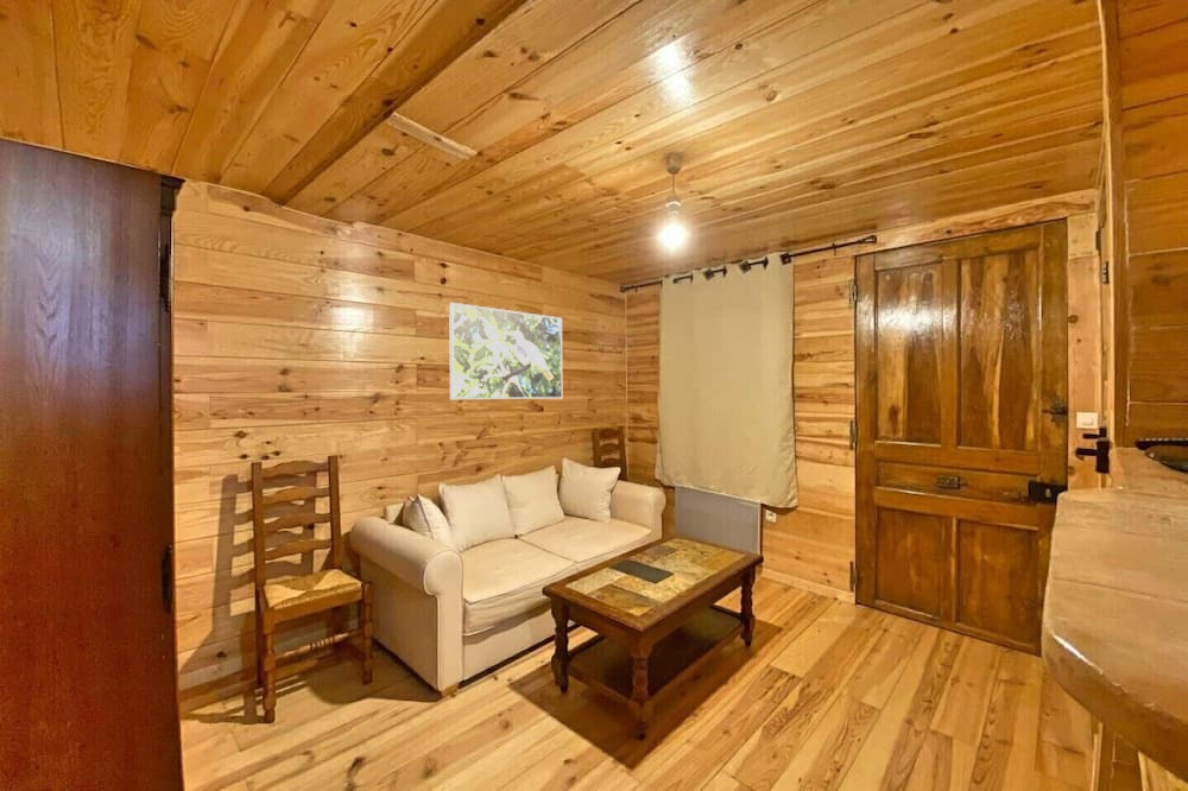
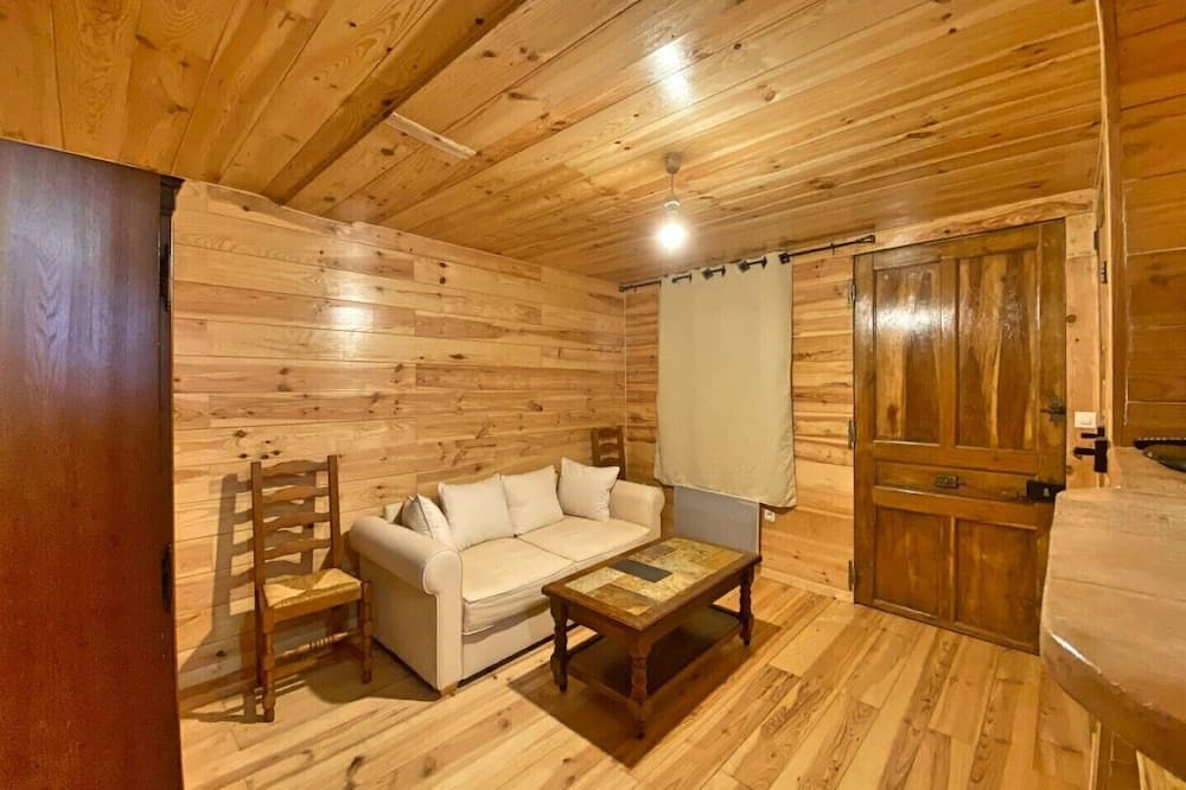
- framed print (511, 354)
